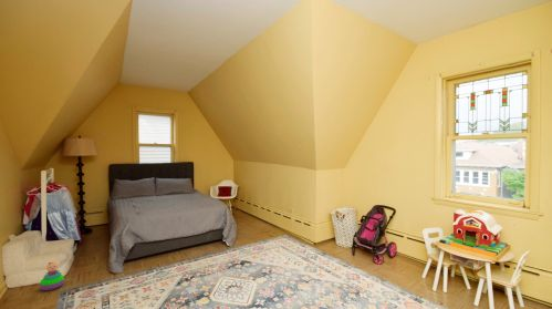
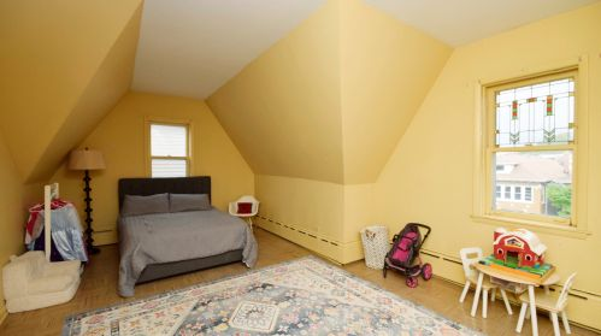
- stacking toy (51, 274)
